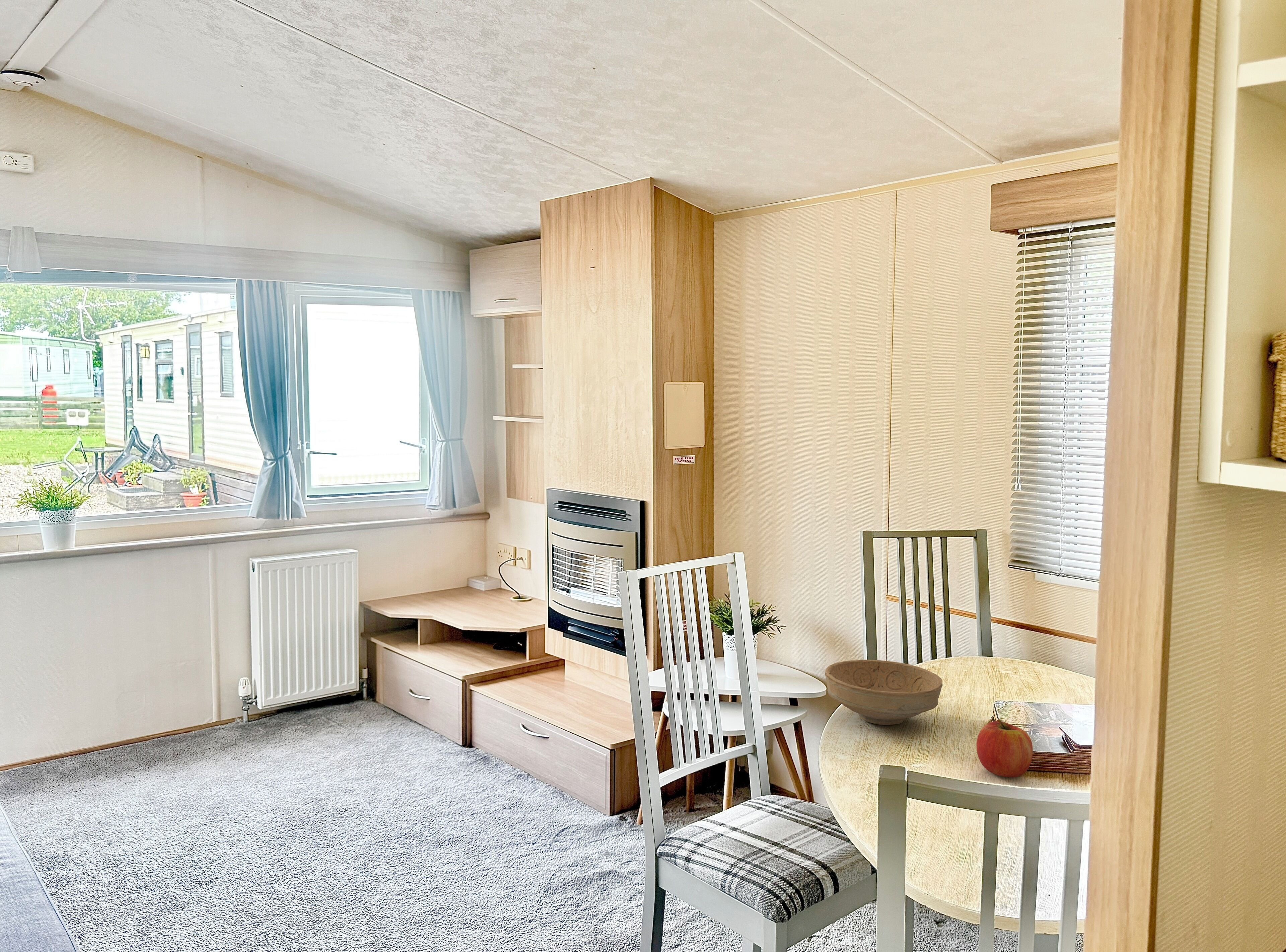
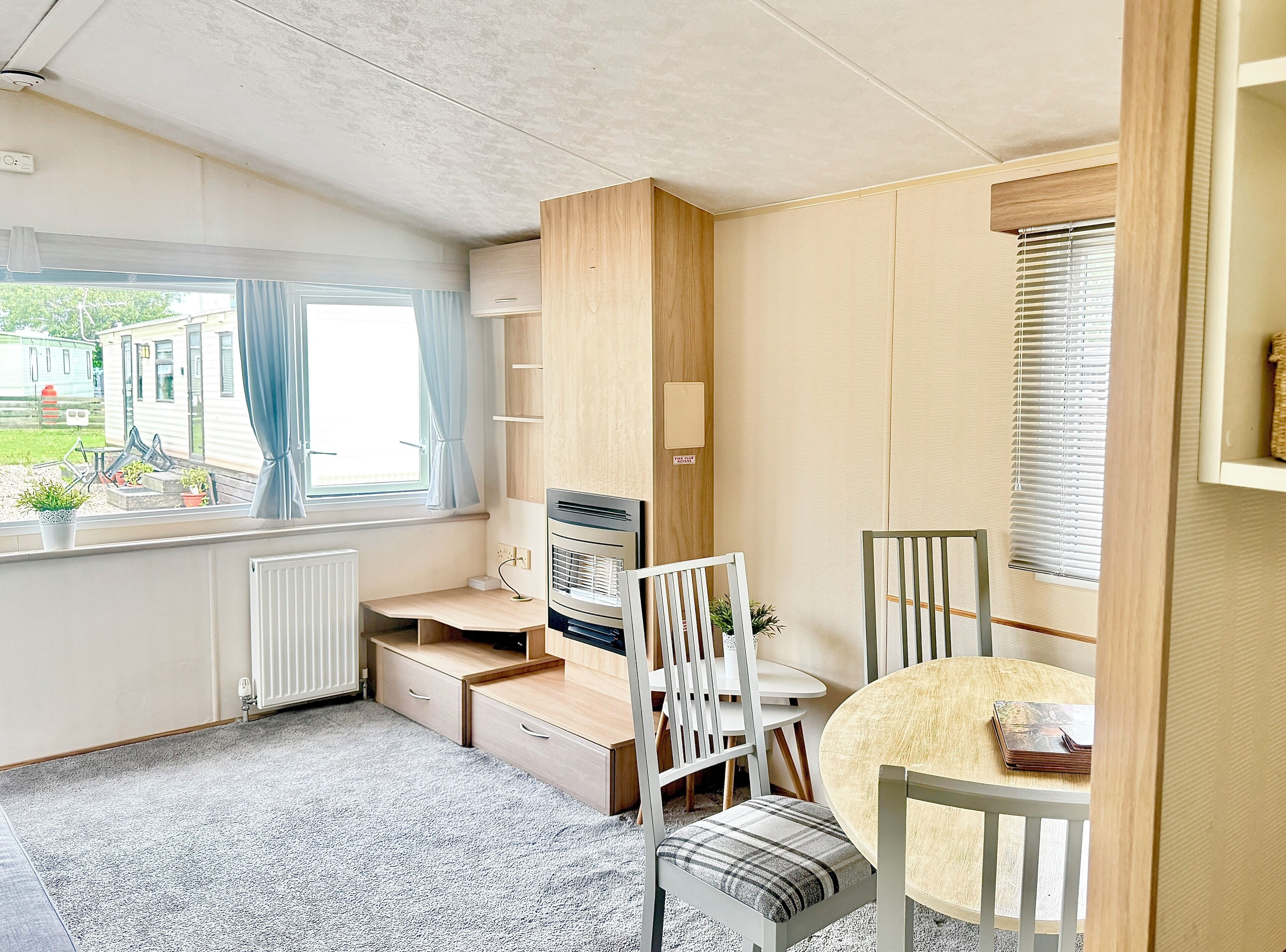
- bowl (882, 696)
- fruit (1005, 746)
